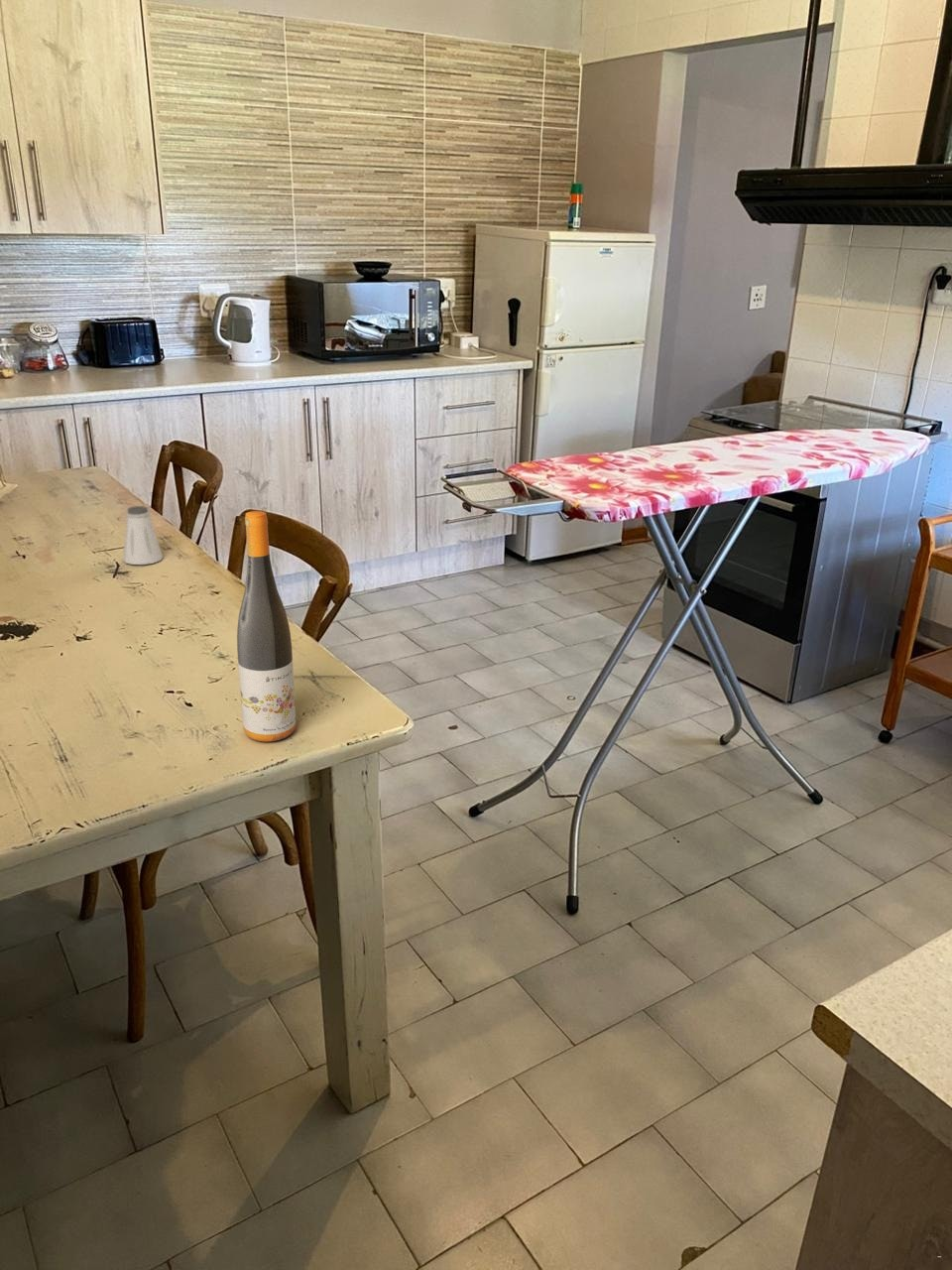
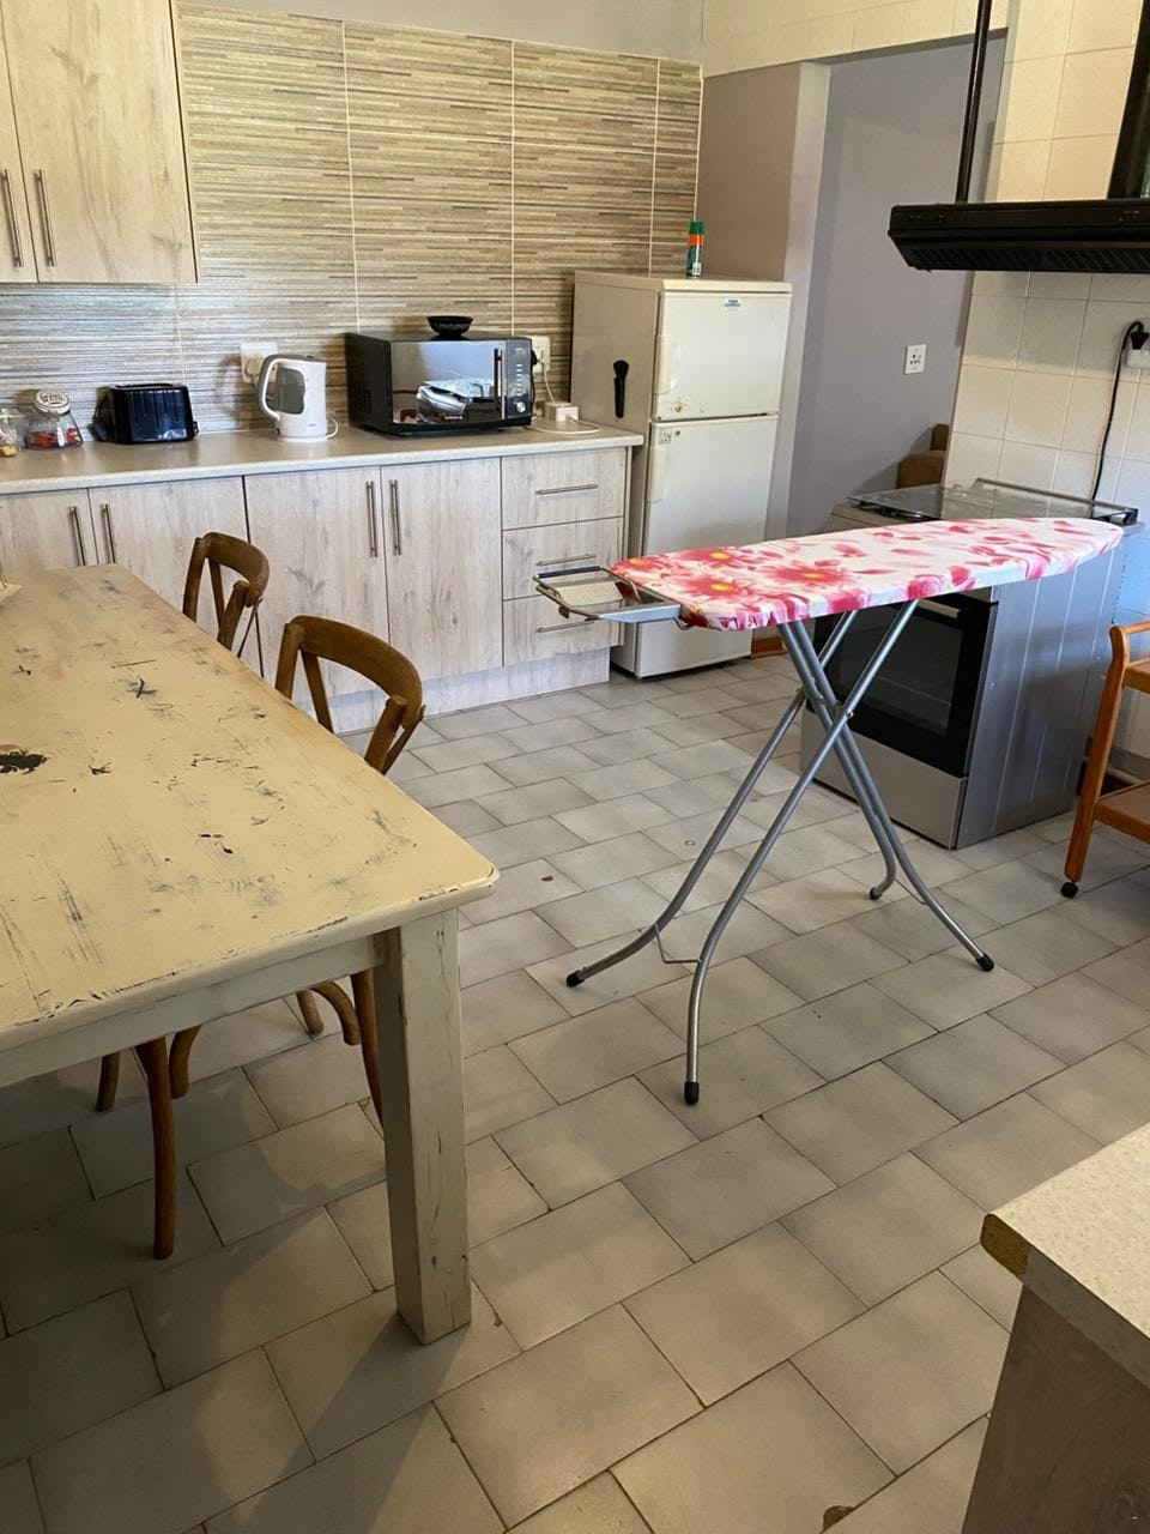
- wine bottle (263, 626)
- saltshaker (140, 534)
